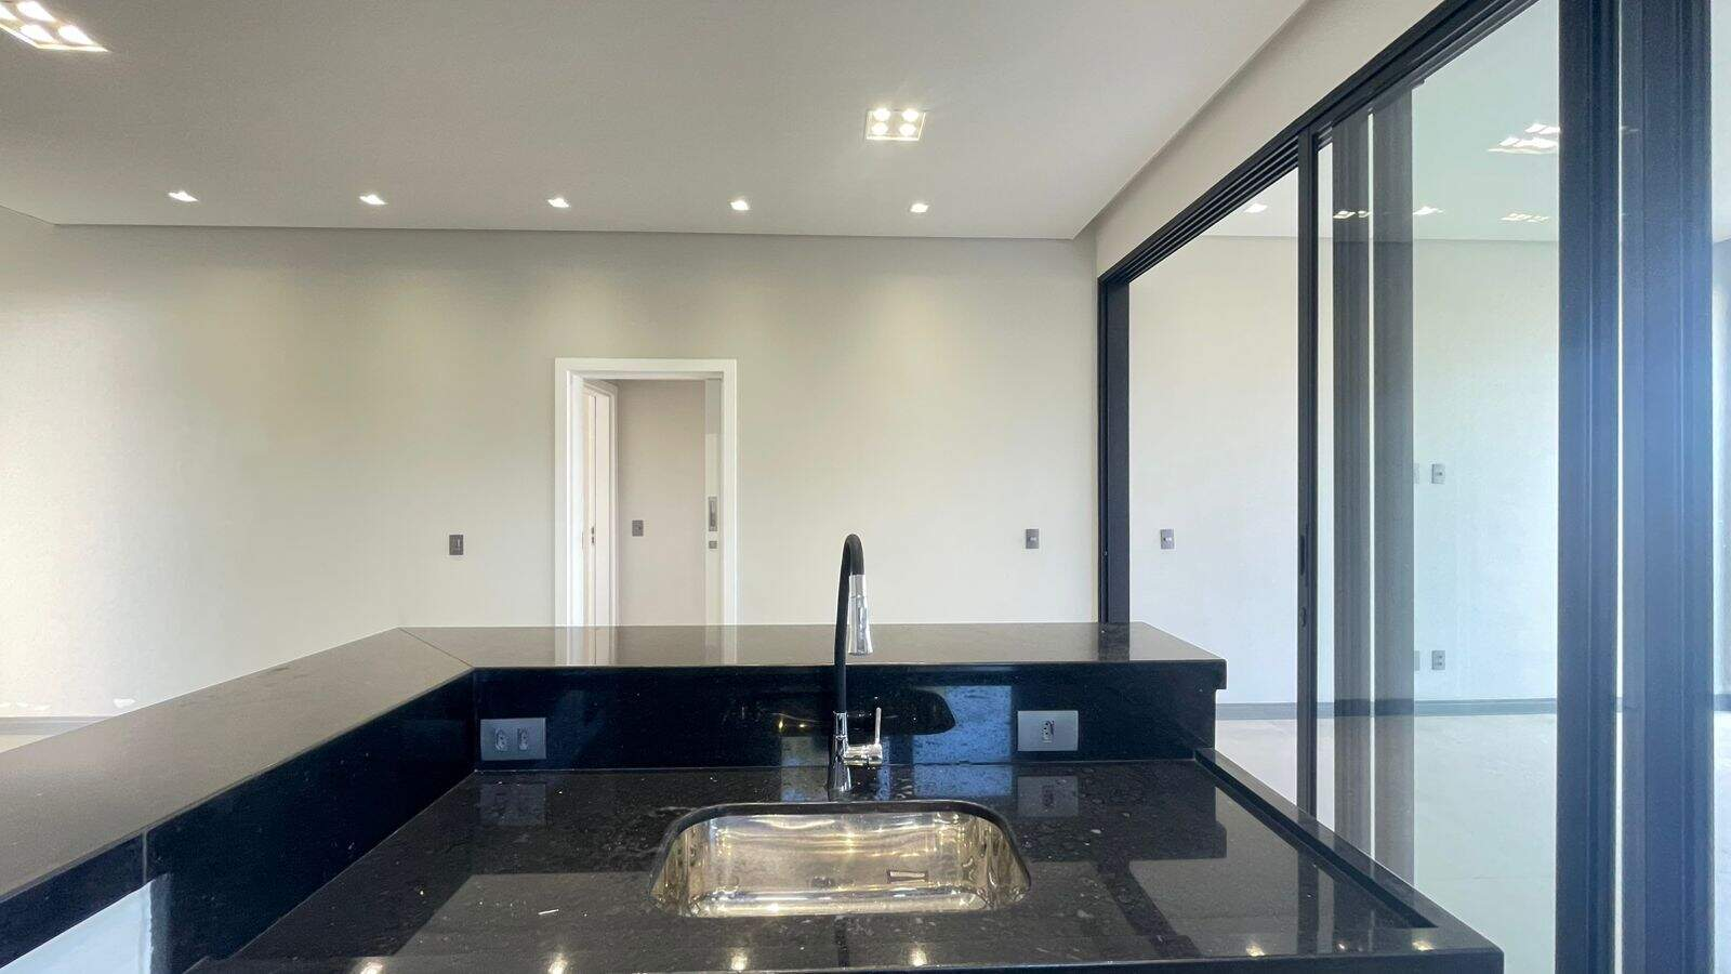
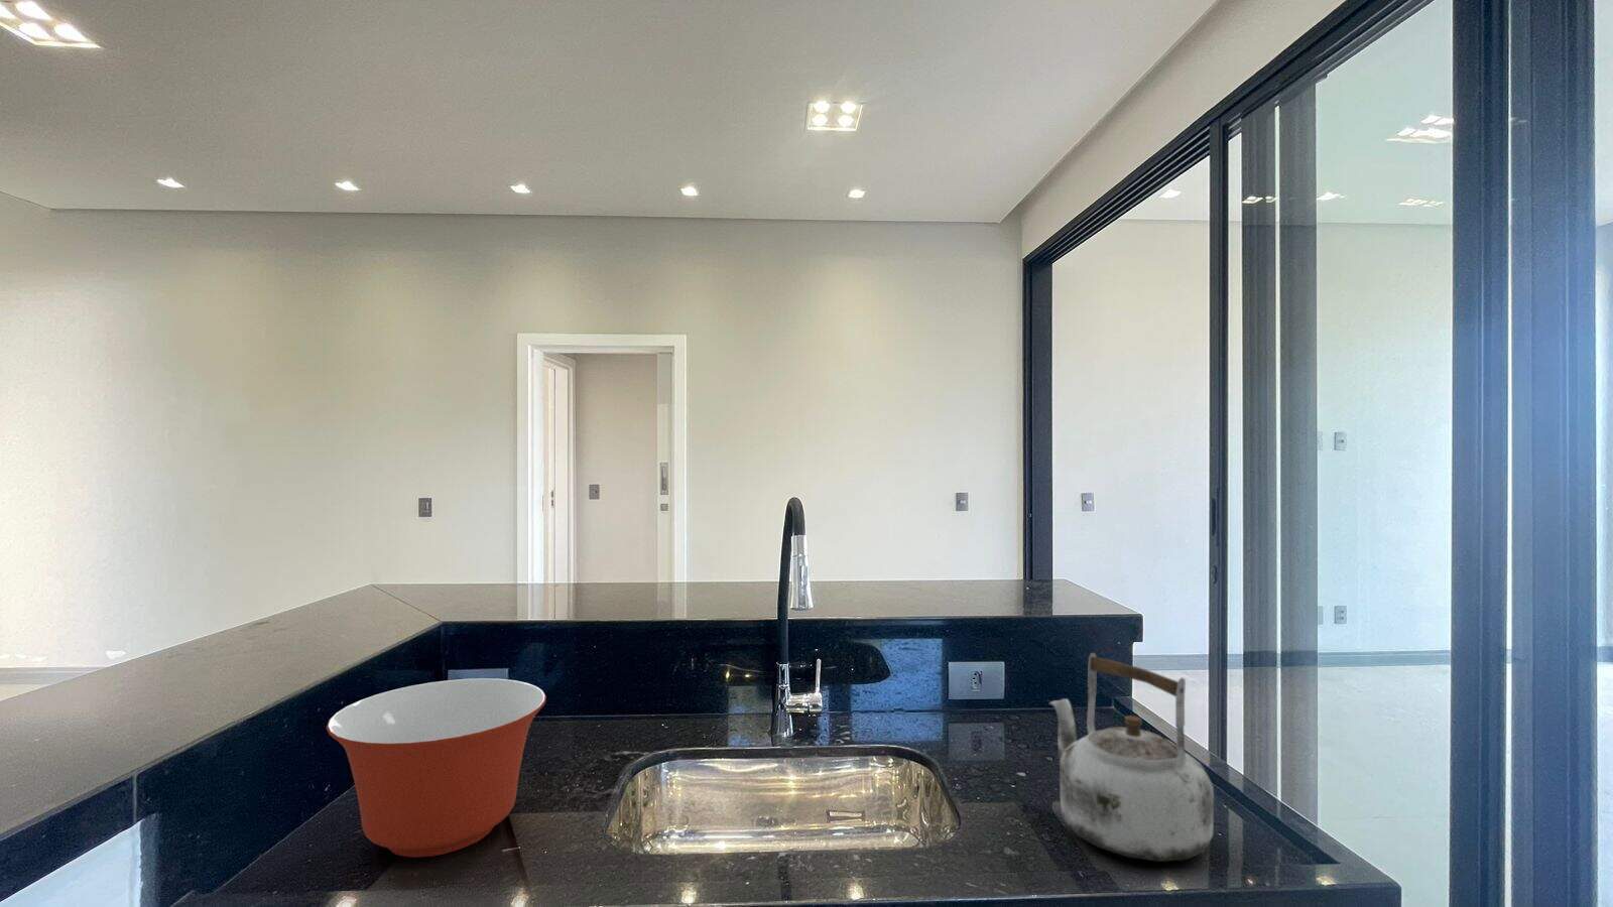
+ mixing bowl (442, 767)
+ kettle (1118, 743)
